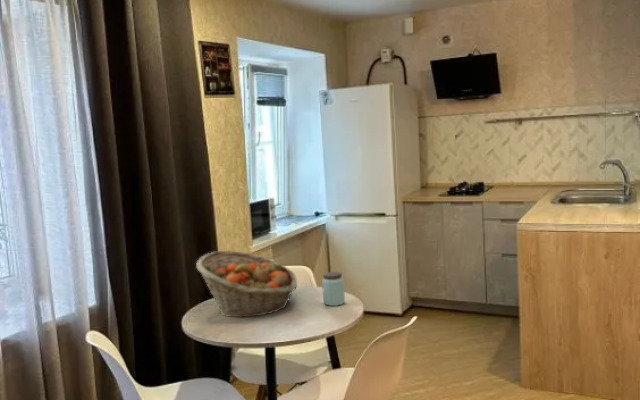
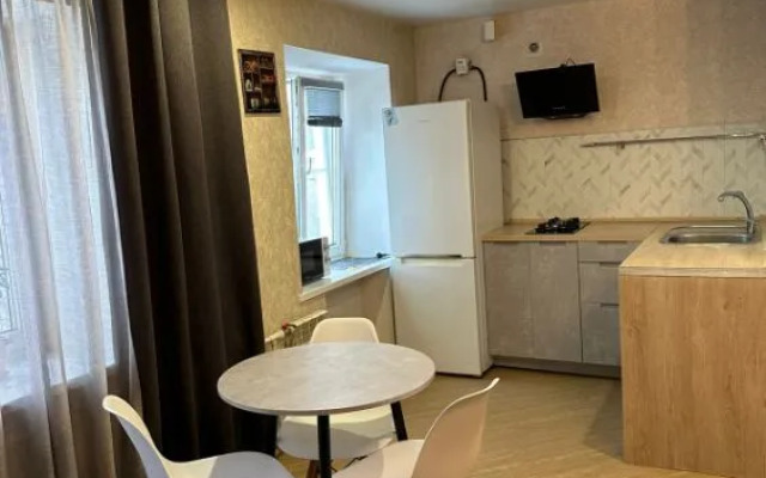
- peanut butter (333, 288)
- fruit basket (248, 279)
